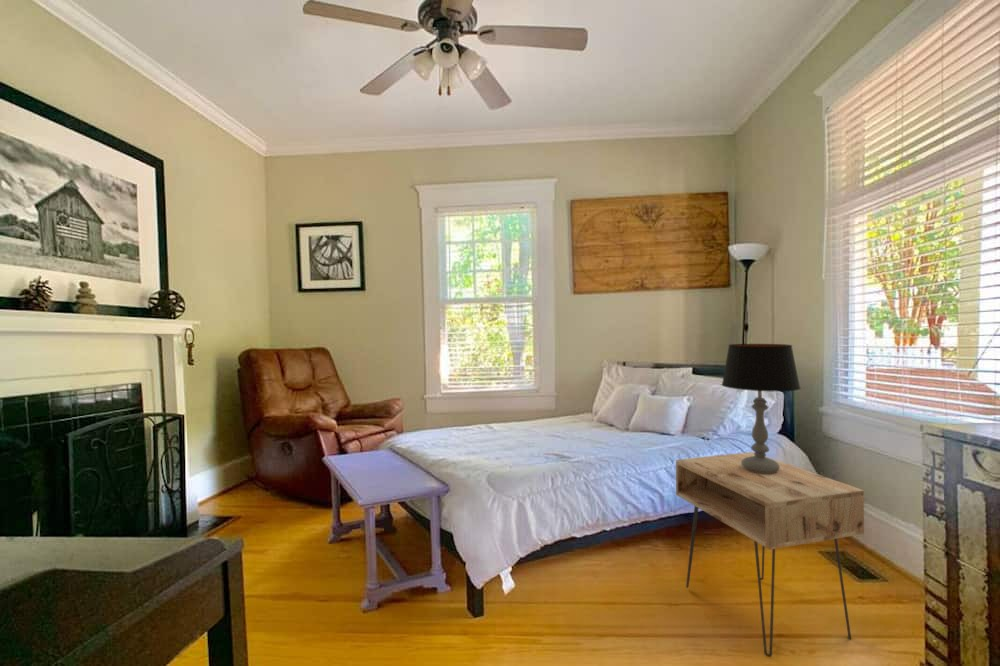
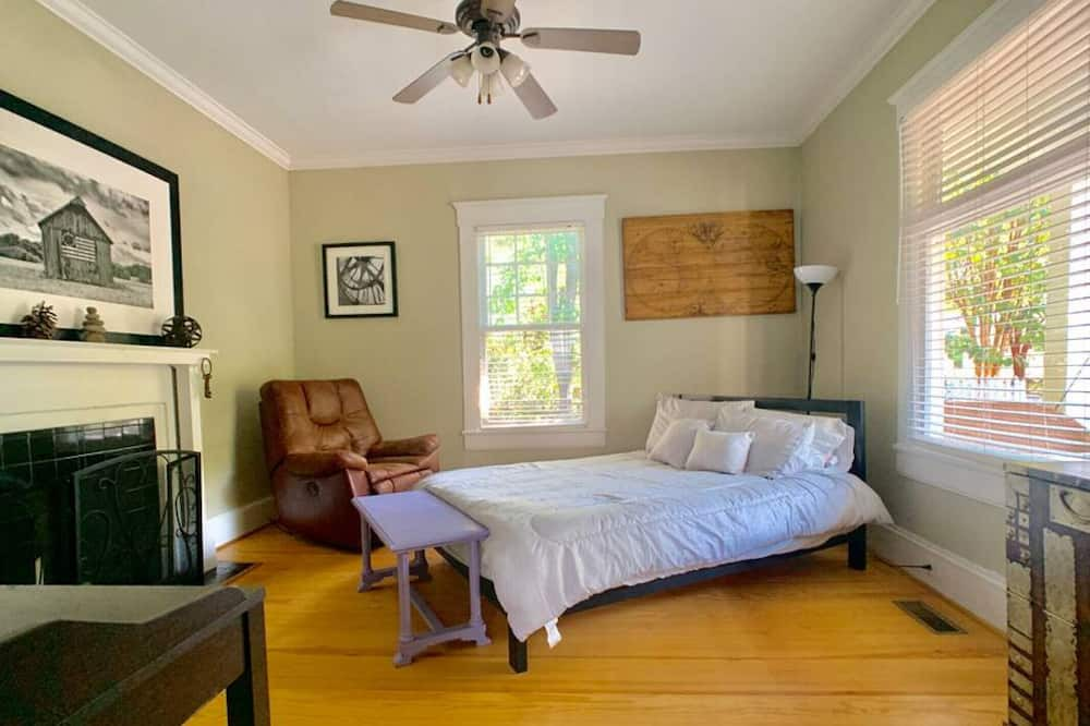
- table lamp (759, 406)
- nightstand (760, 542)
